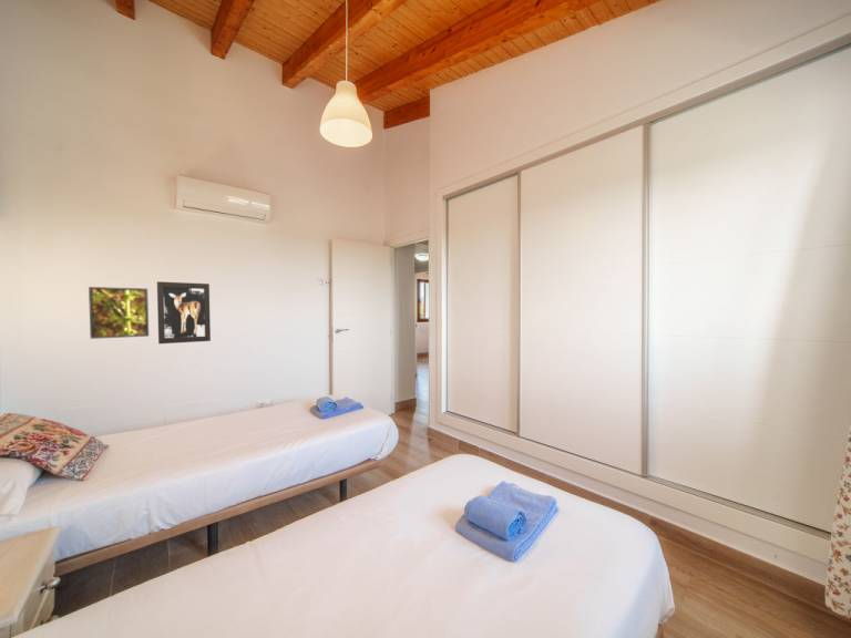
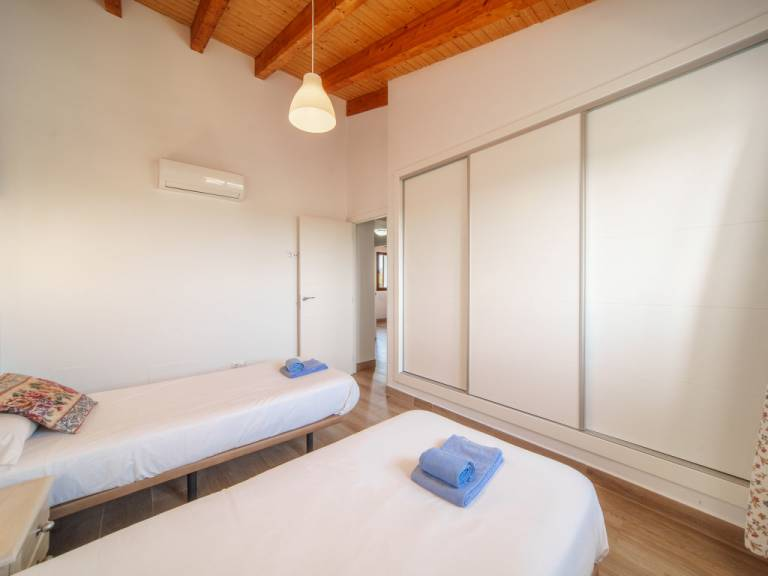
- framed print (120, 312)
- wall art (184, 312)
